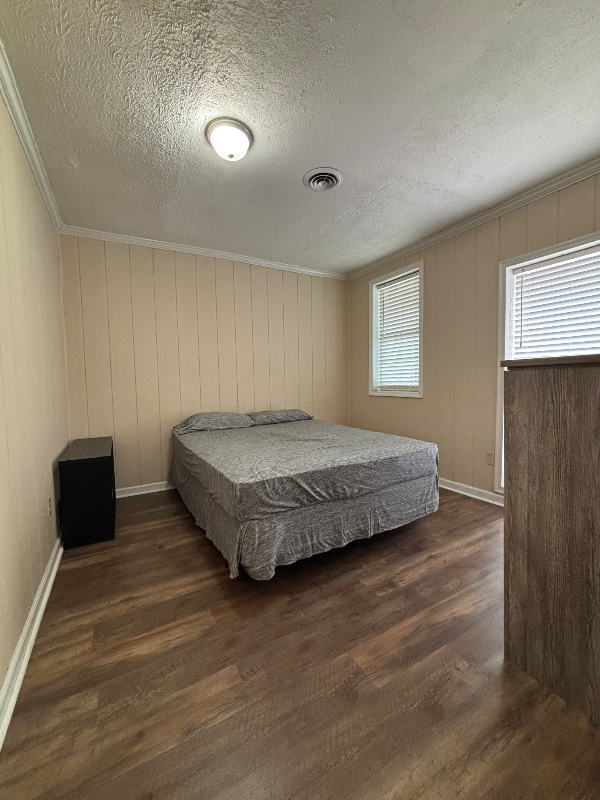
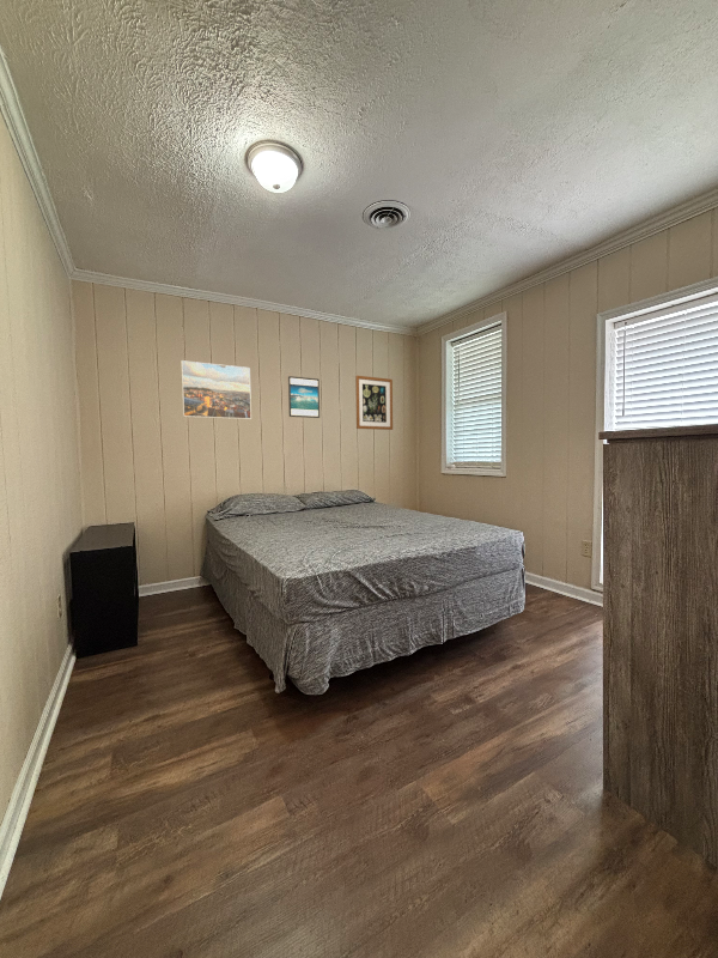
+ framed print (217, 390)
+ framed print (304, 396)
+ wall art (375, 402)
